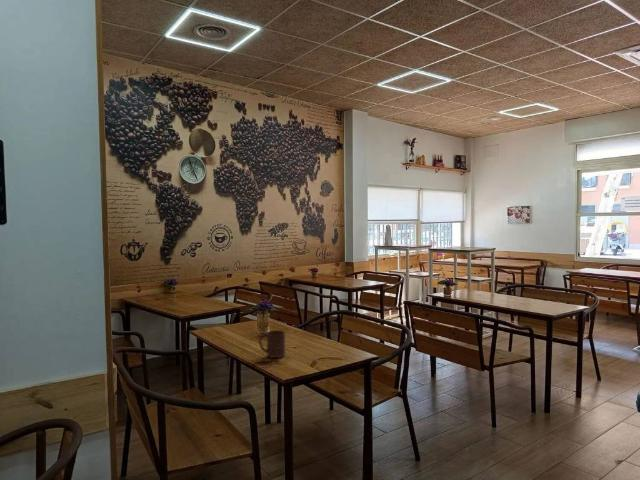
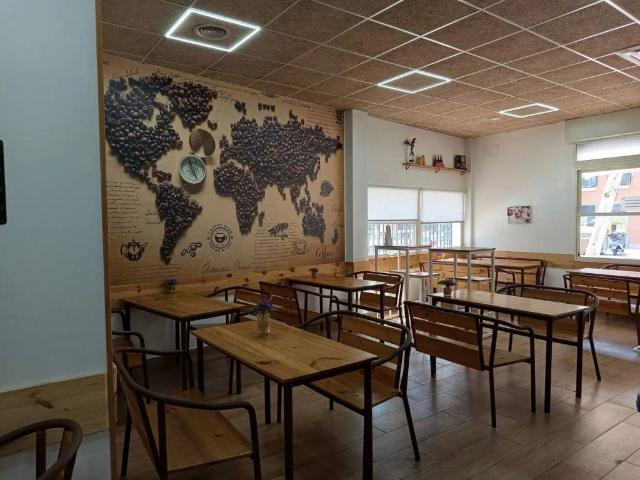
- cup (273, 344)
